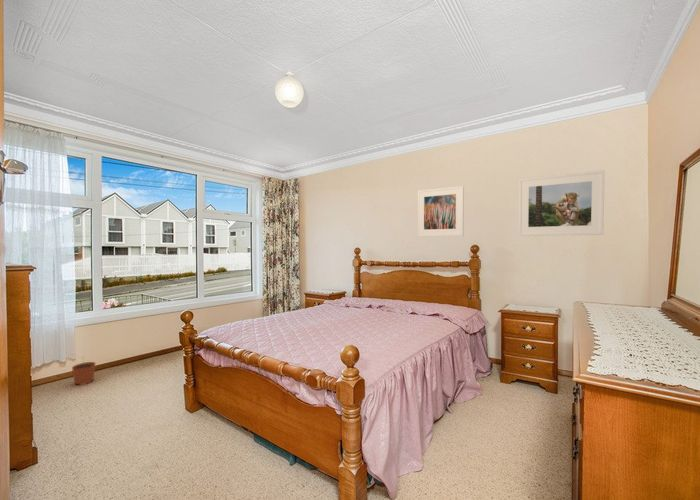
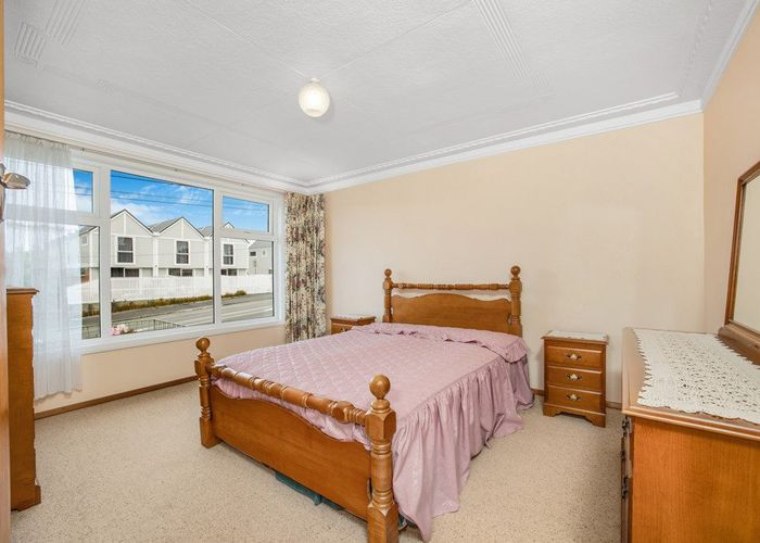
- plant pot (84, 369)
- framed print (558, 205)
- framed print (439, 212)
